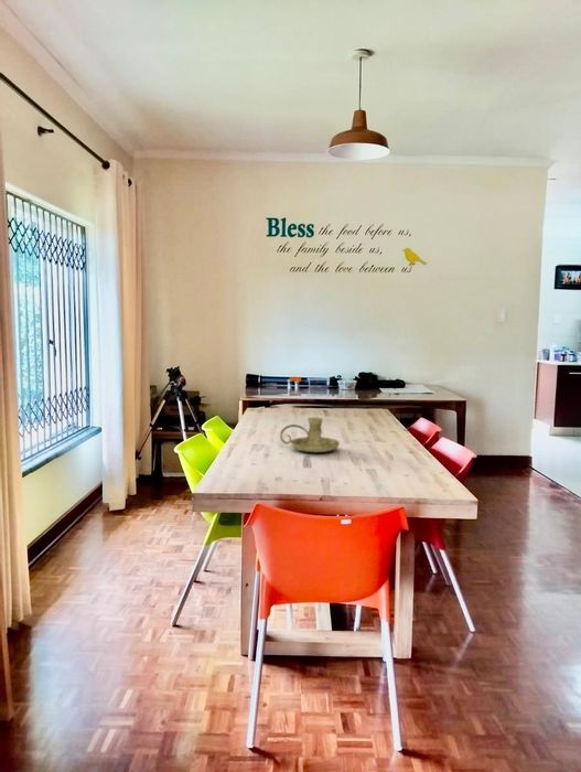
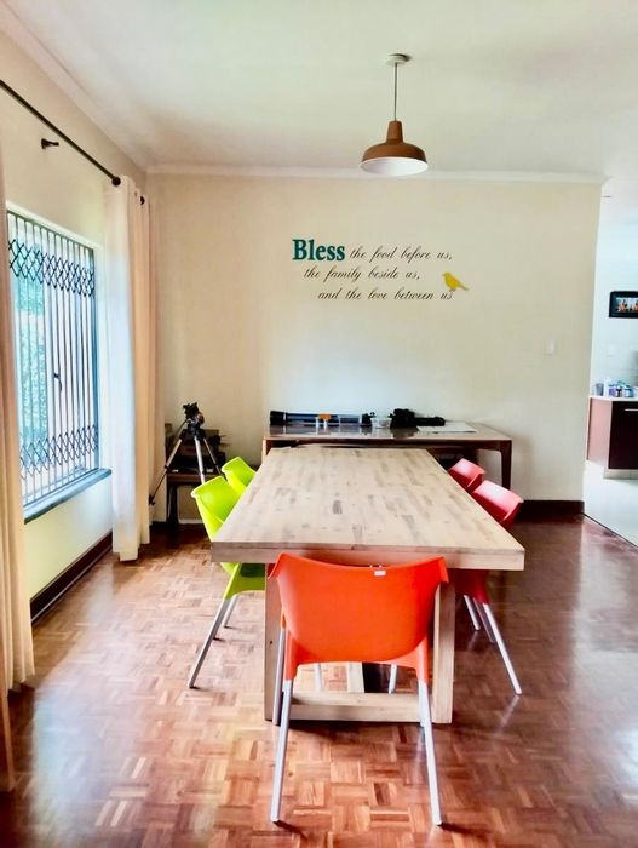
- candle holder (309, 433)
